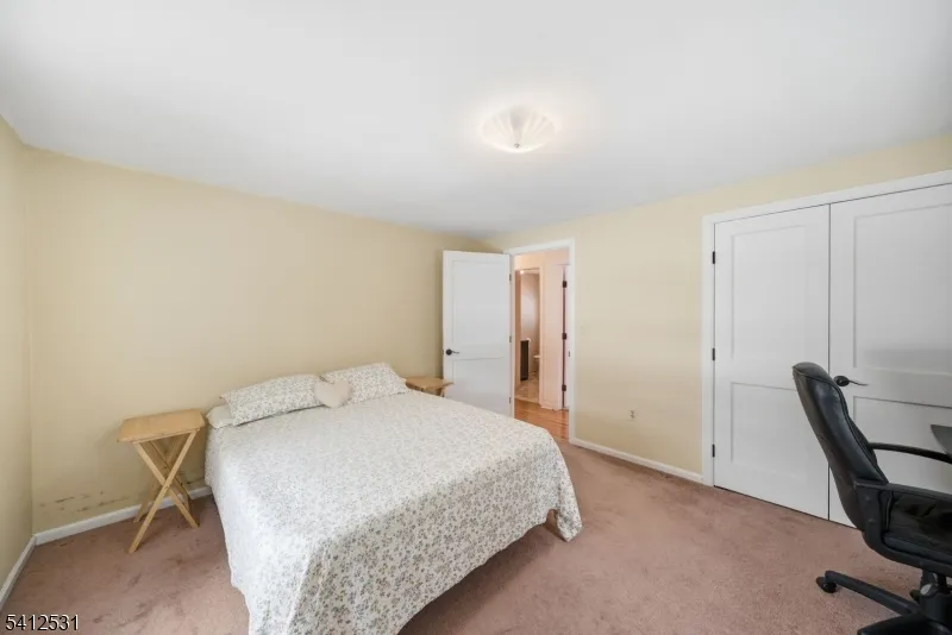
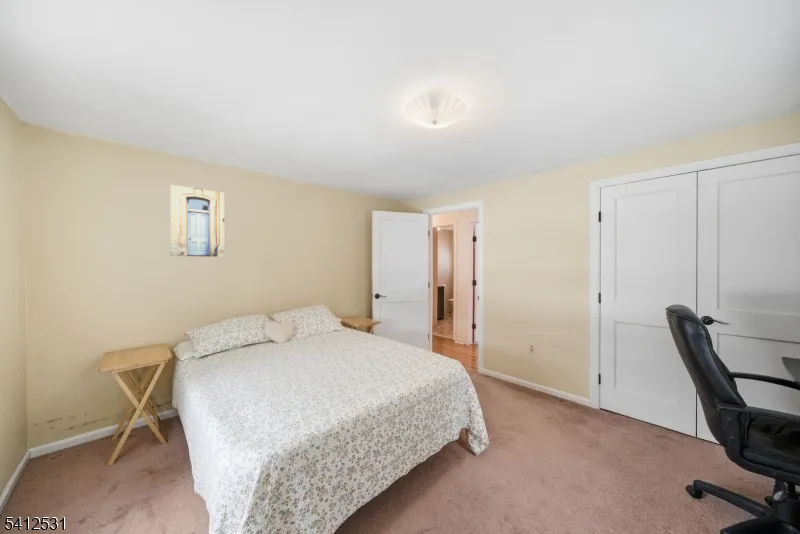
+ wall art (198, 222)
